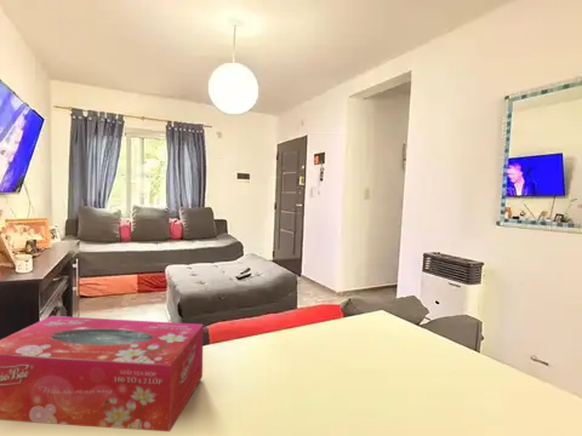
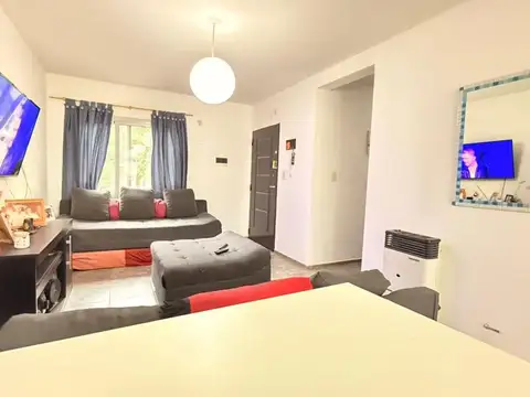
- tissue box (102, 366)
